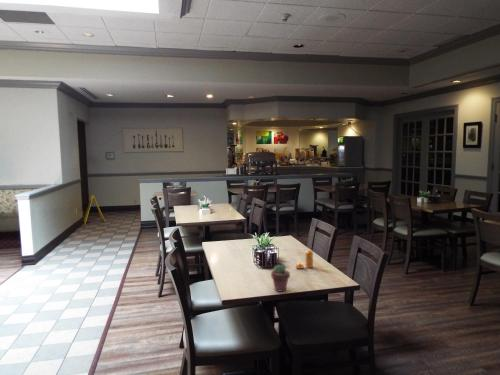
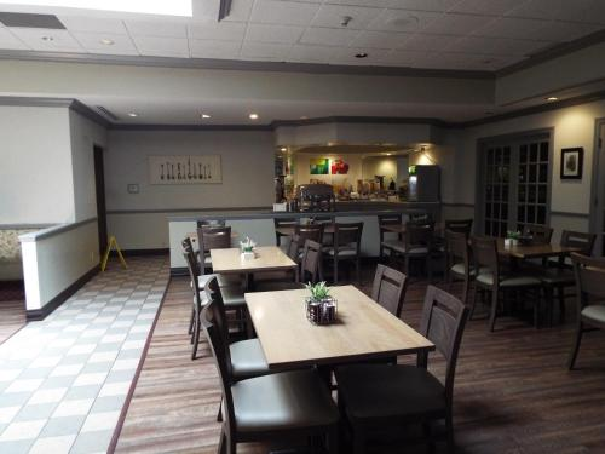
- potted succulent (280, 277)
- pepper shaker (306, 258)
